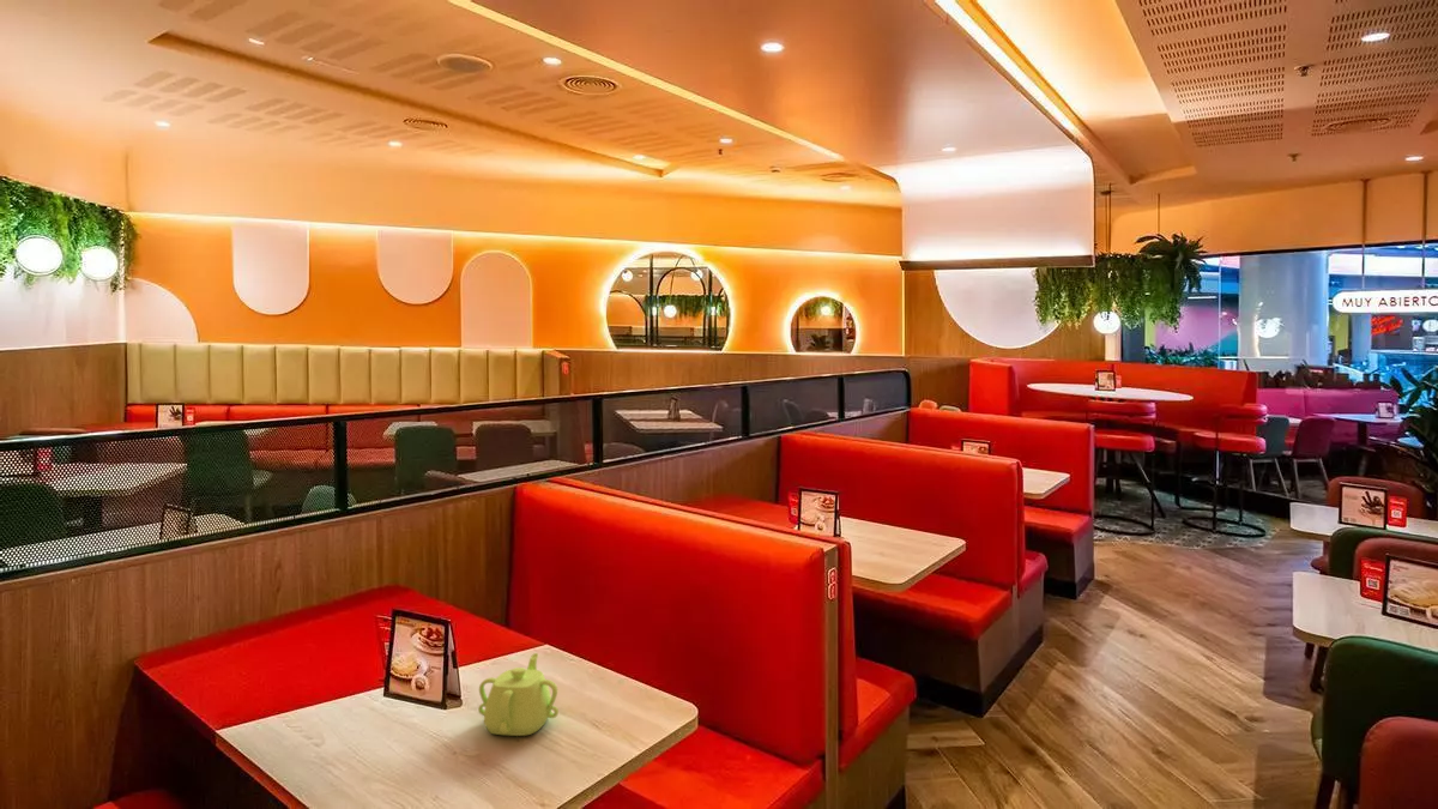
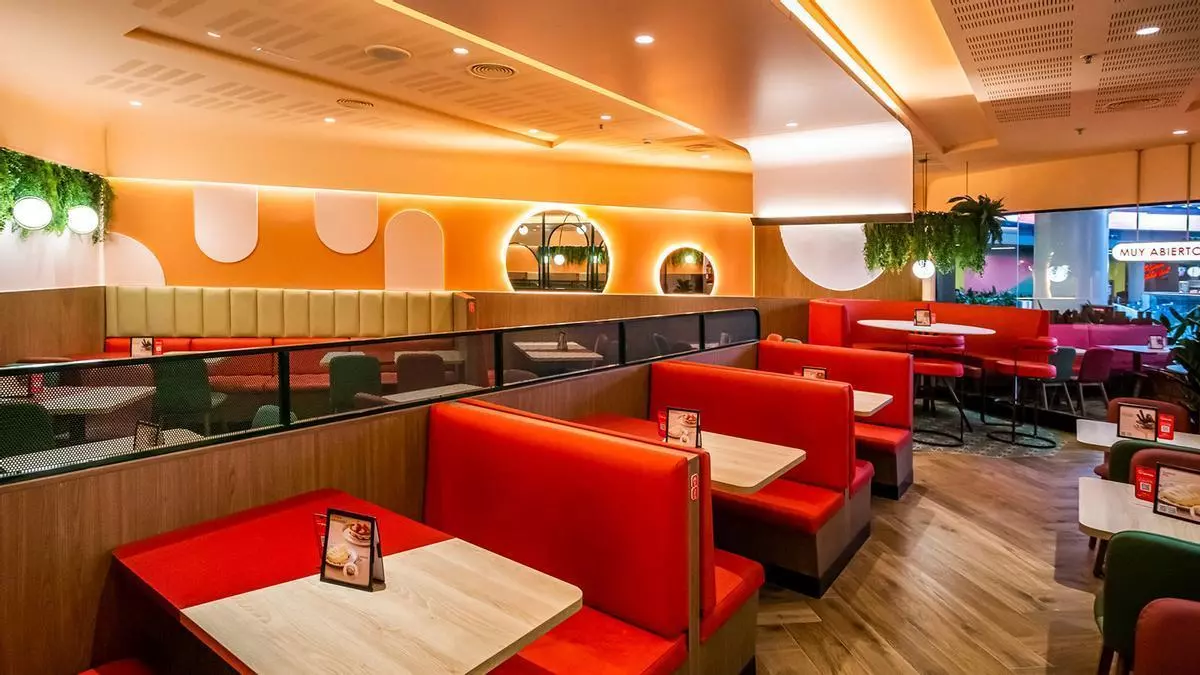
- teapot (520, 693)
